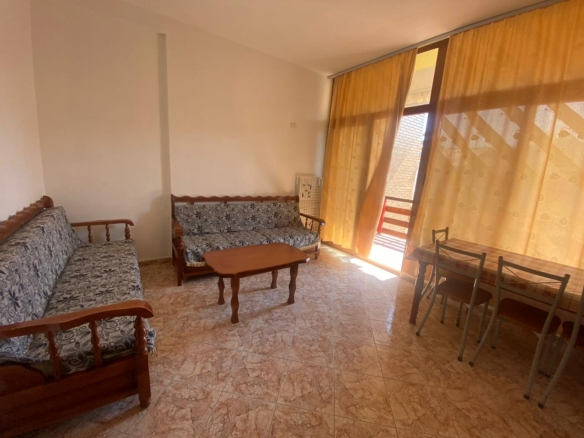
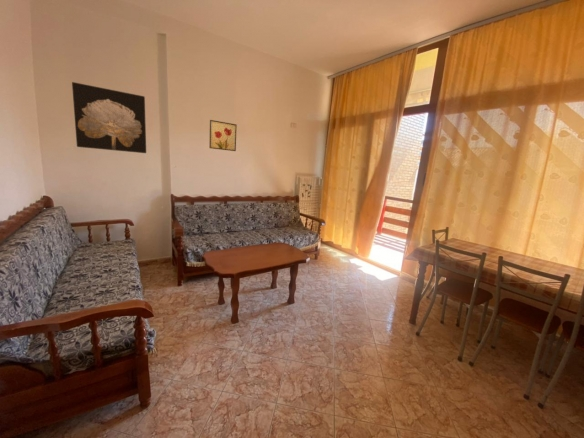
+ wall art (223, 136)
+ wall art (112, 120)
